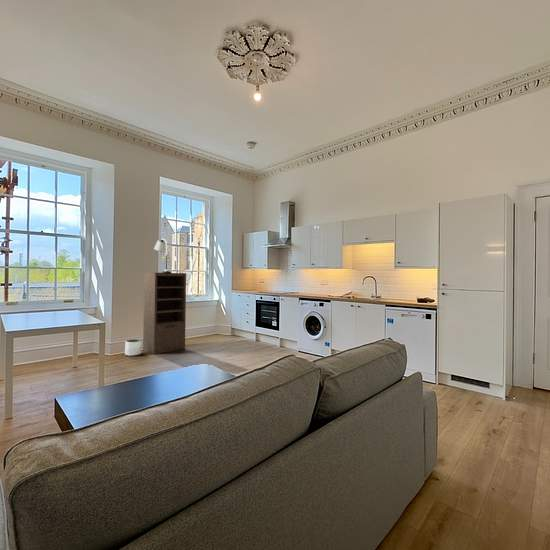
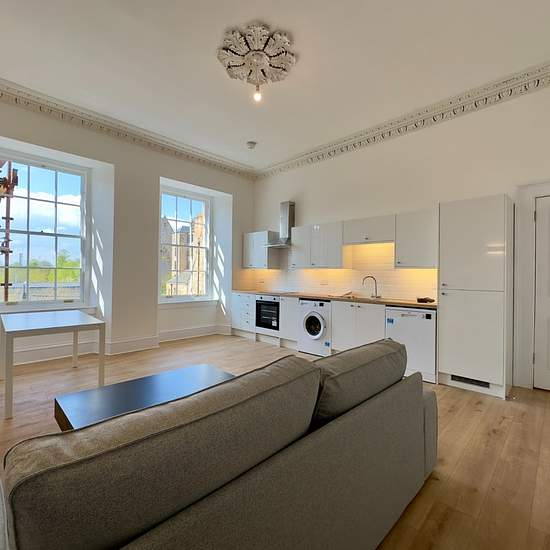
- lamp (166, 255)
- shelving unit (165, 311)
- planter (133, 347)
